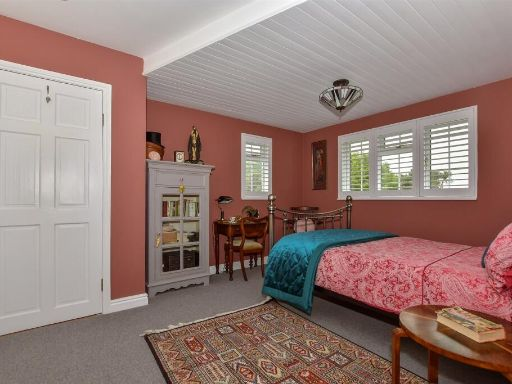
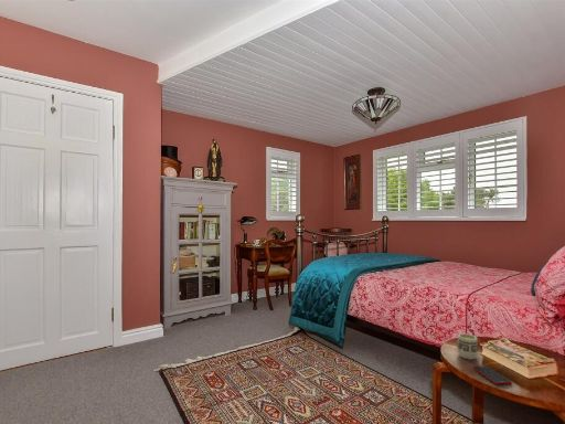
+ cell phone (491, 374)
+ cup (467, 346)
